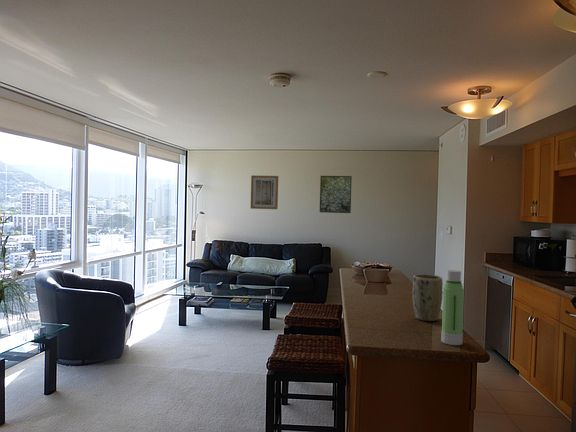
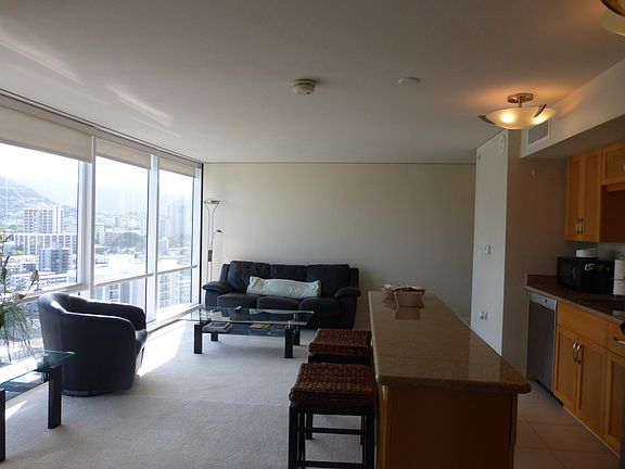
- wall art (264, 192)
- water bottle (452, 306)
- plant pot (427, 297)
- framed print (335, 194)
